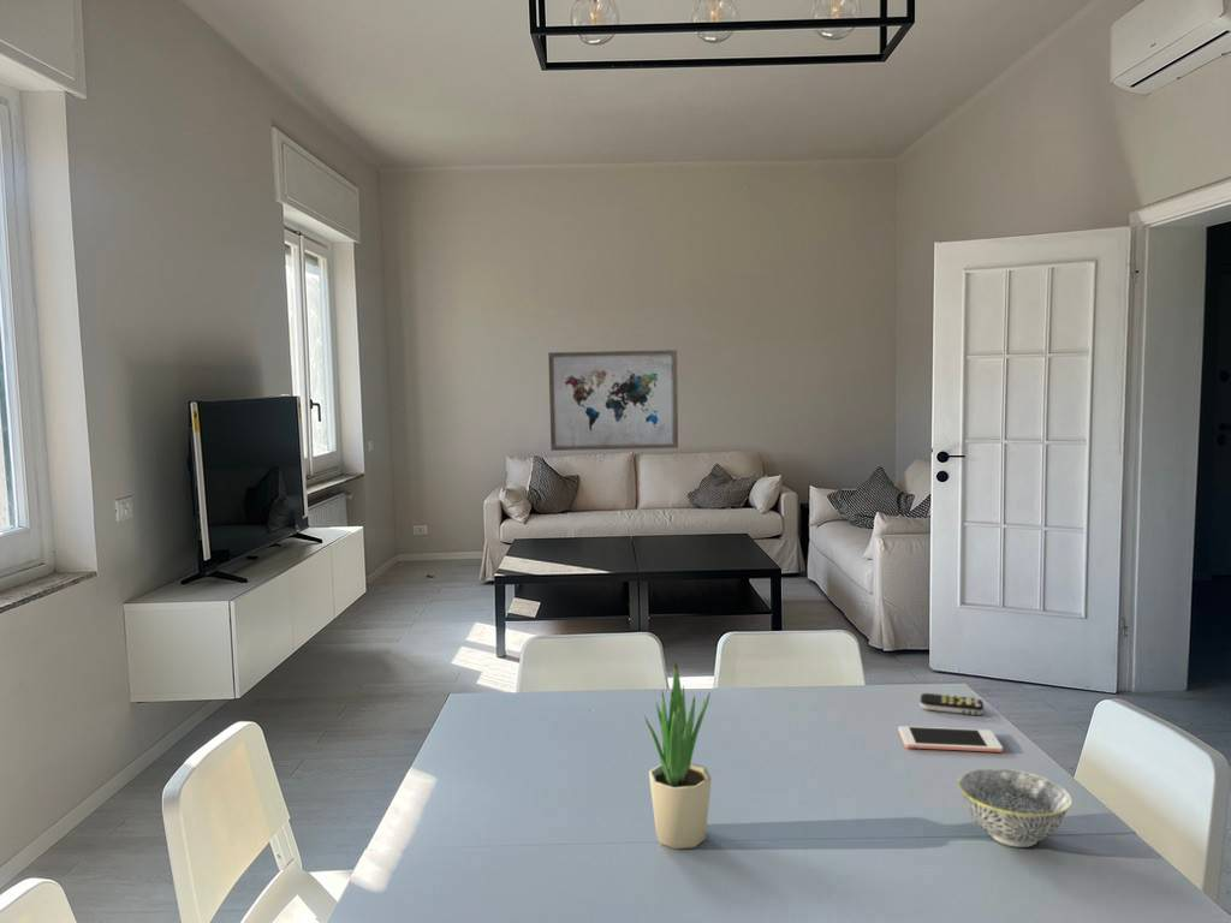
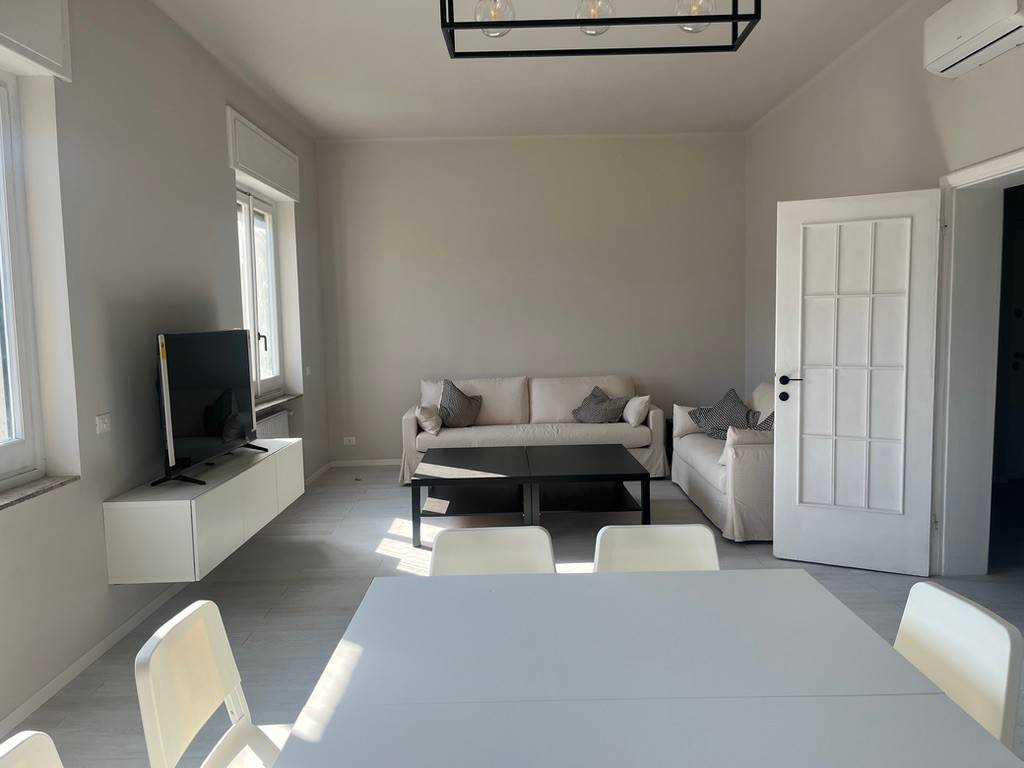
- remote control (951, 703)
- cell phone (948, 738)
- bowl (1012, 812)
- wall art (613, 400)
- potted plant (677, 752)
